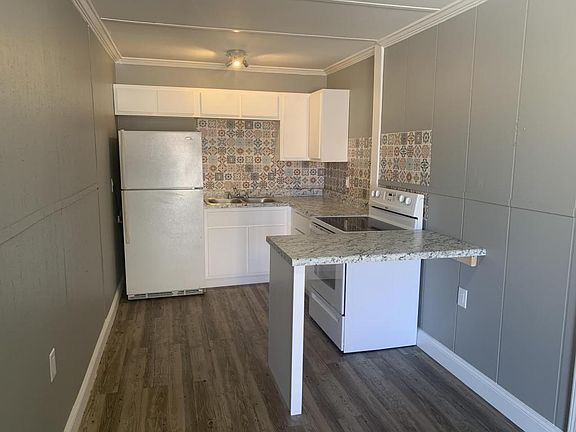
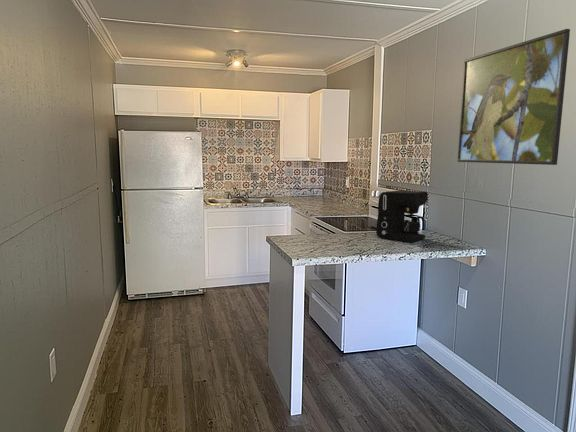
+ coffee maker (403, 215)
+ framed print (504, 105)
